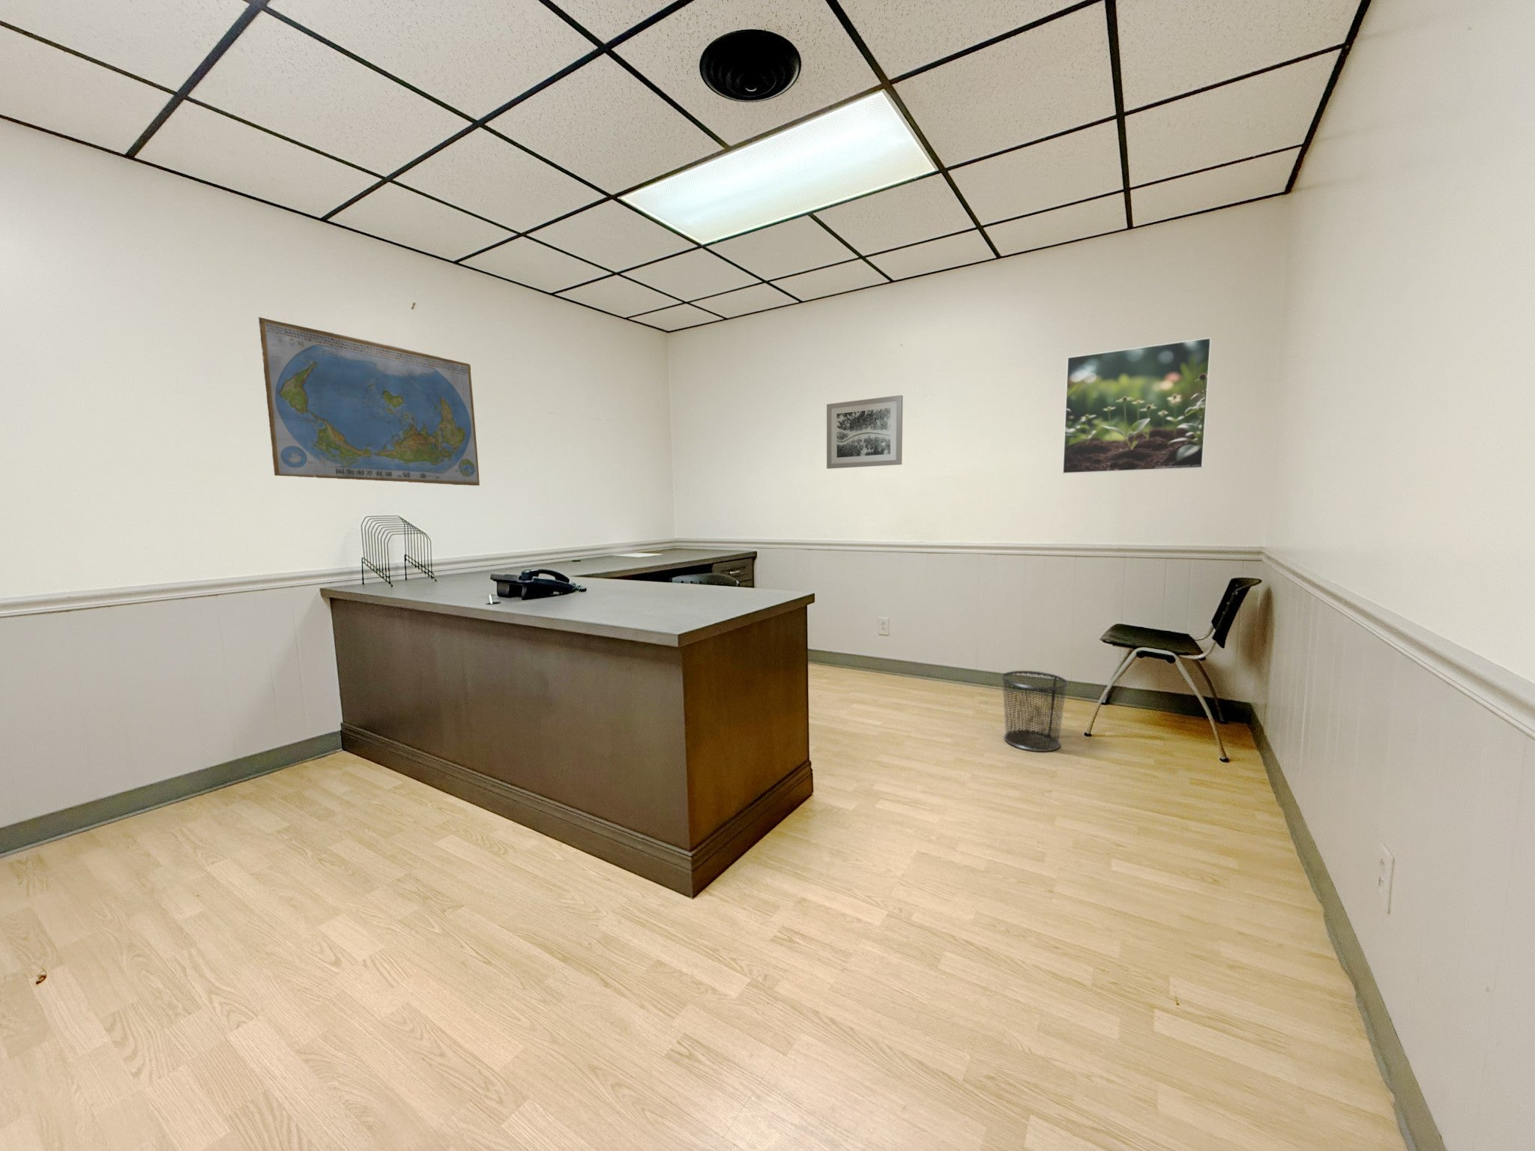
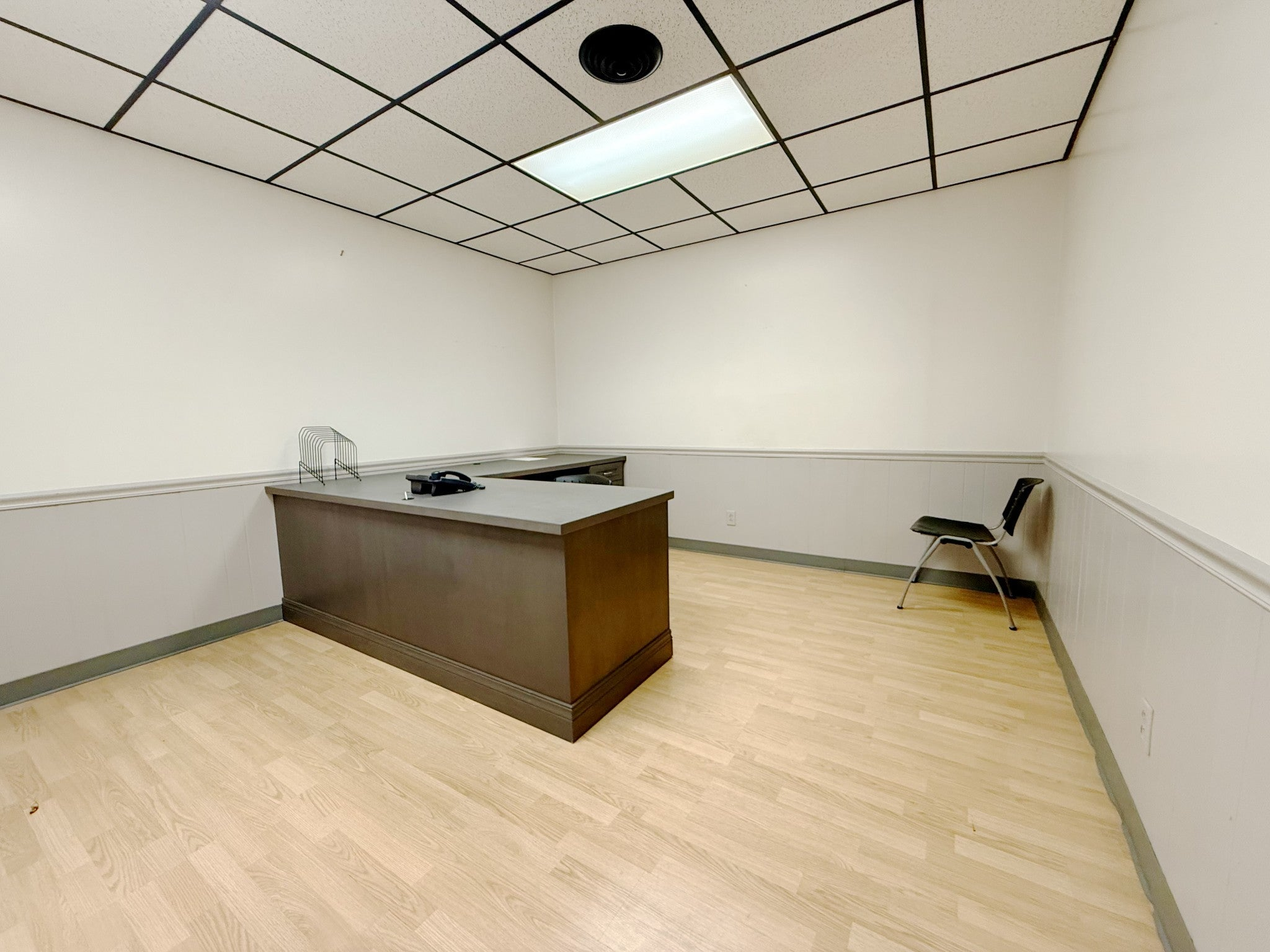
- wall art (863, 433)
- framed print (1131, 410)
- waste bin (1033, 710)
- world map (386, 413)
